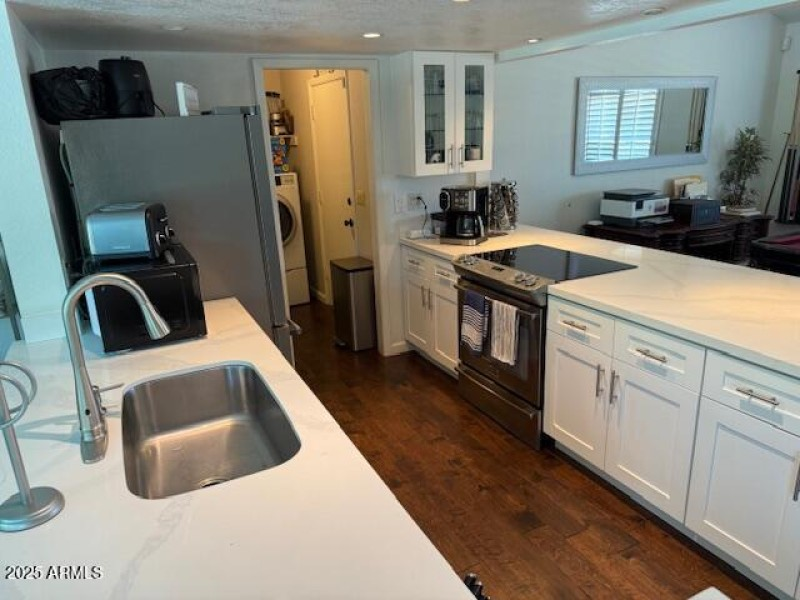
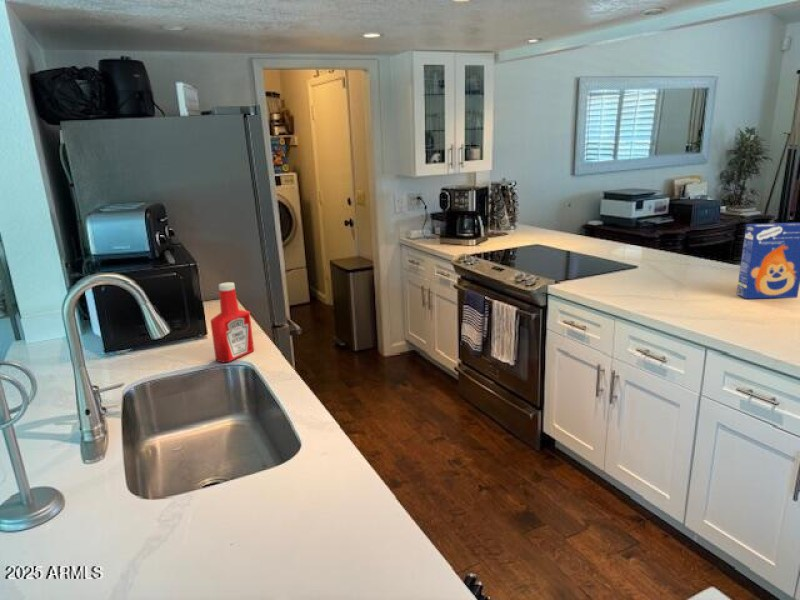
+ soap bottle (231, 320)
+ cereal box (771, 260)
